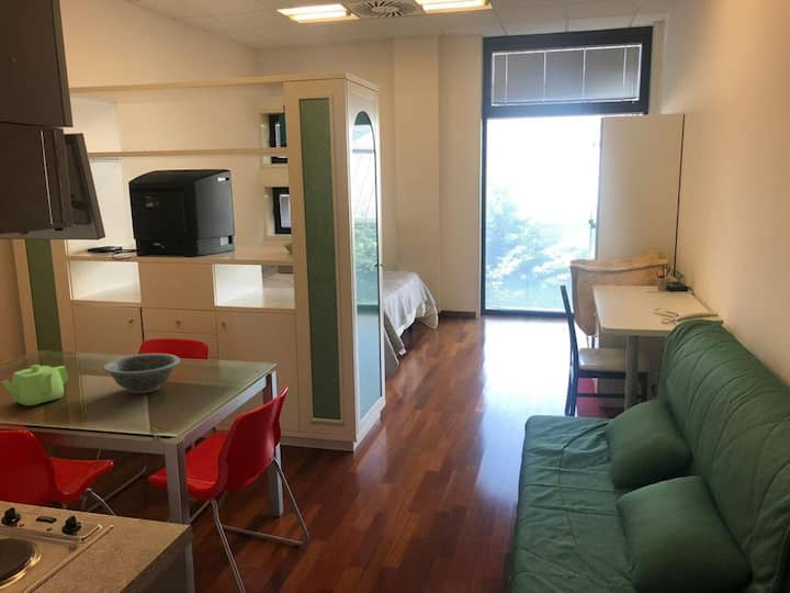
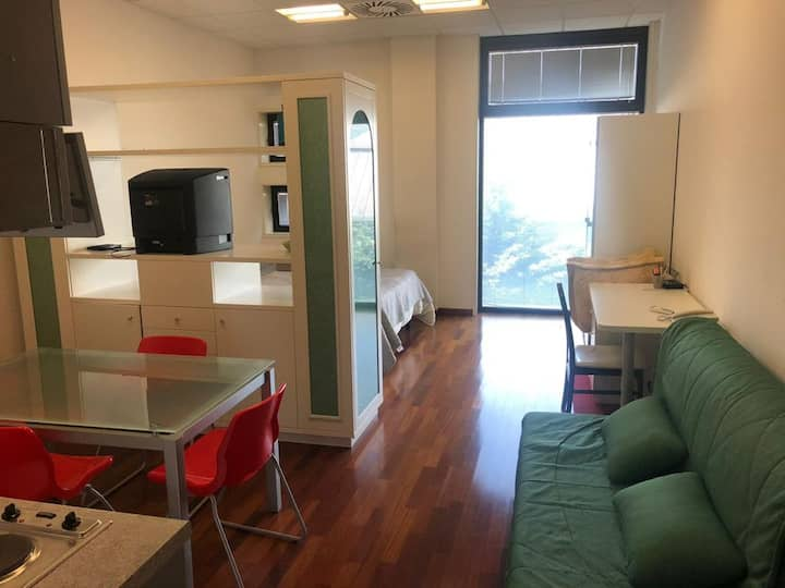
- decorative bowl (143, 376)
- teapot (36, 383)
